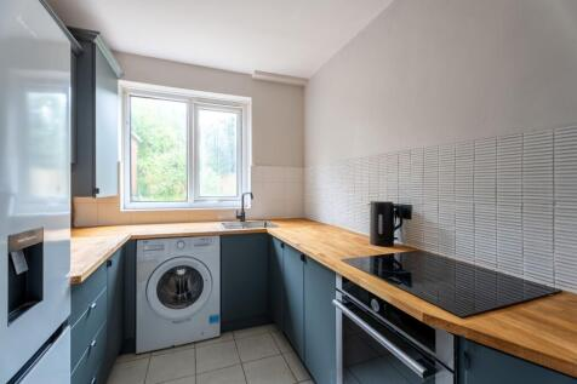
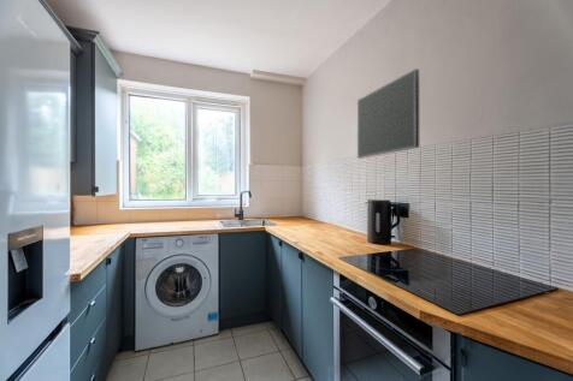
+ wall art (383, 120)
